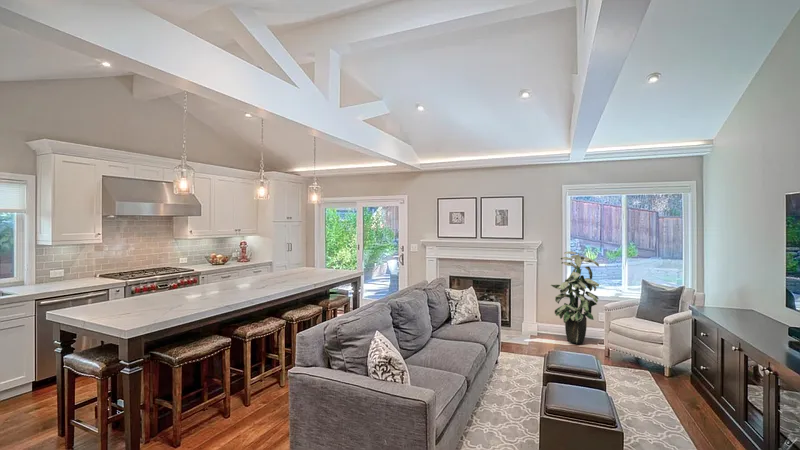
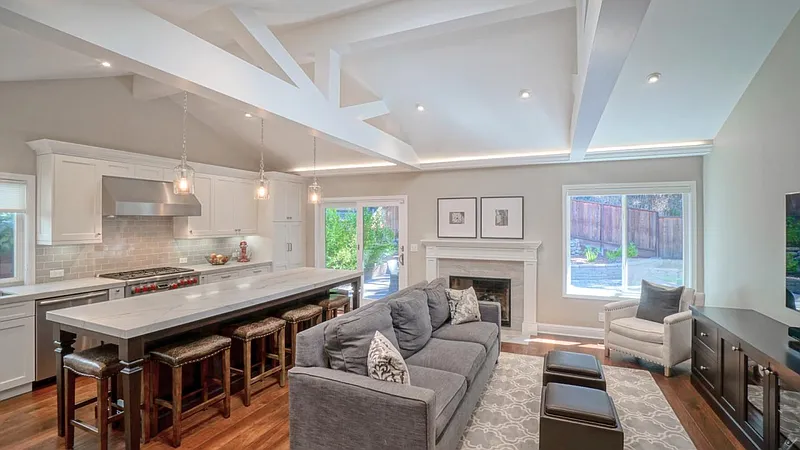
- indoor plant (574, 296)
